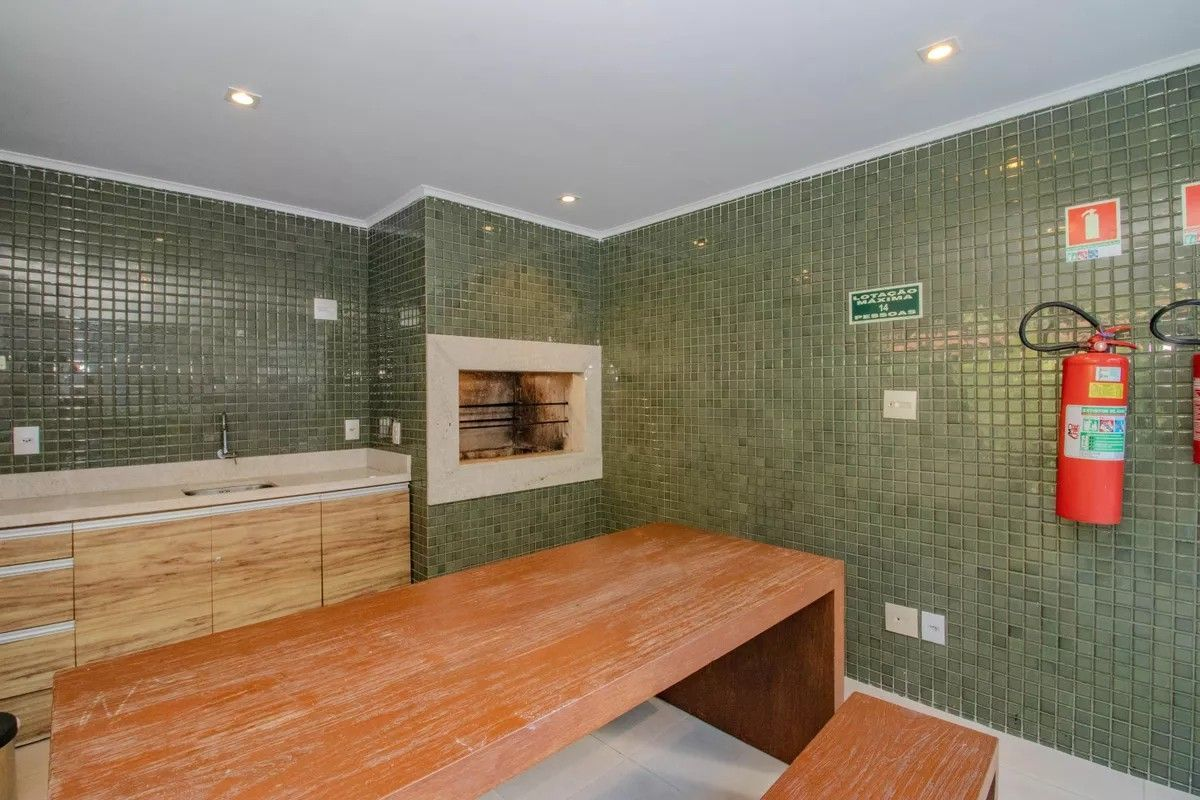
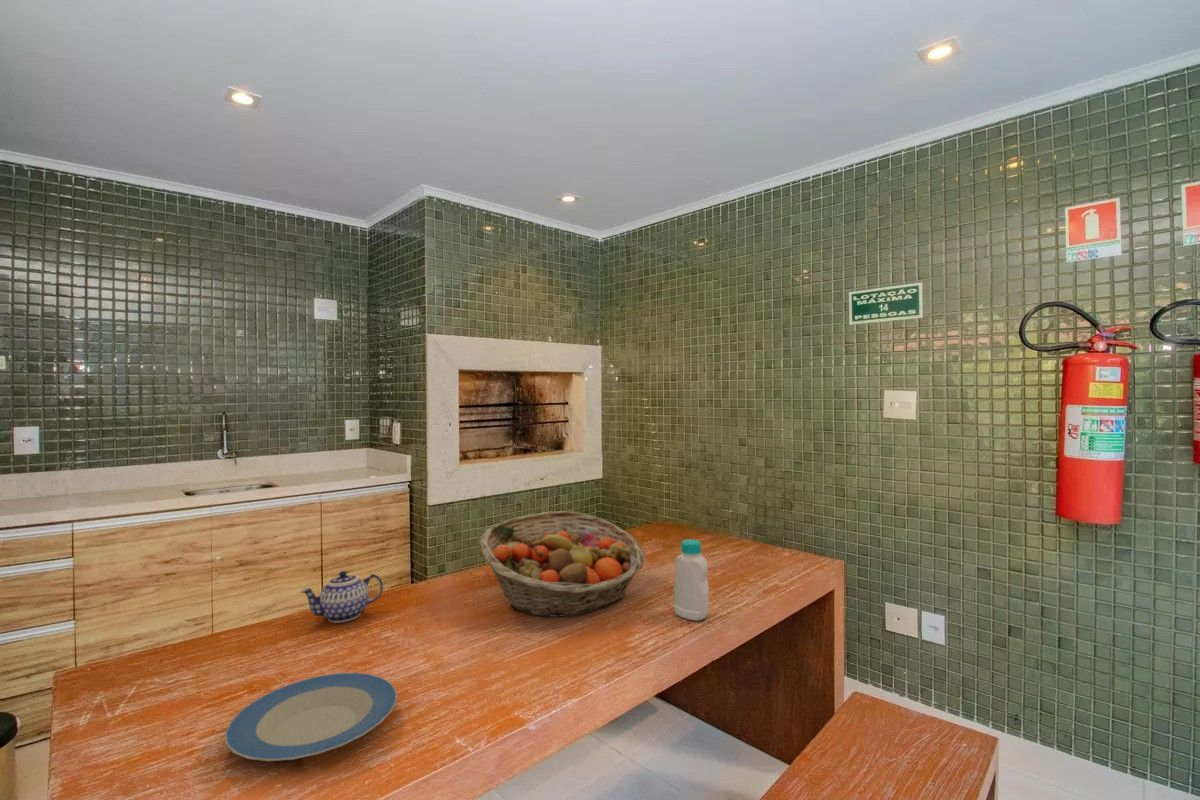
+ teapot (343, 594)
+ plate (316, 719)
+ fruit basket (564, 559)
+ bottle (691, 578)
